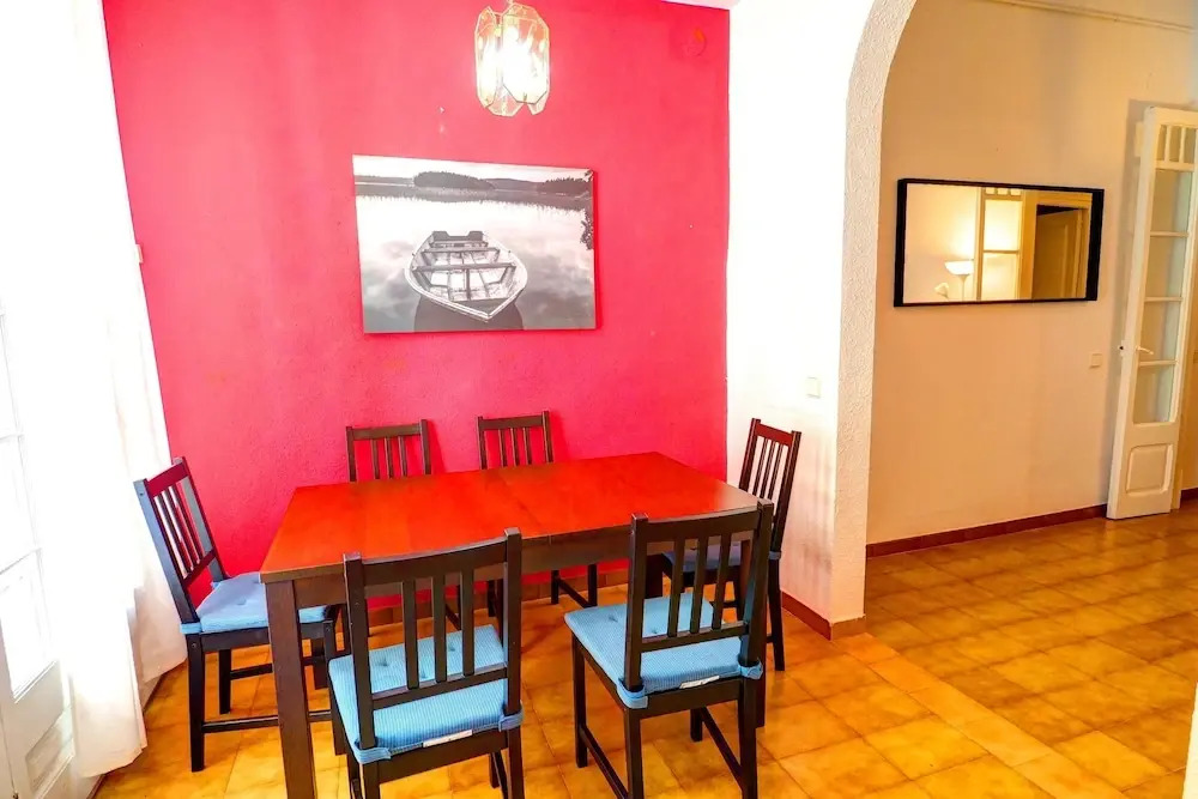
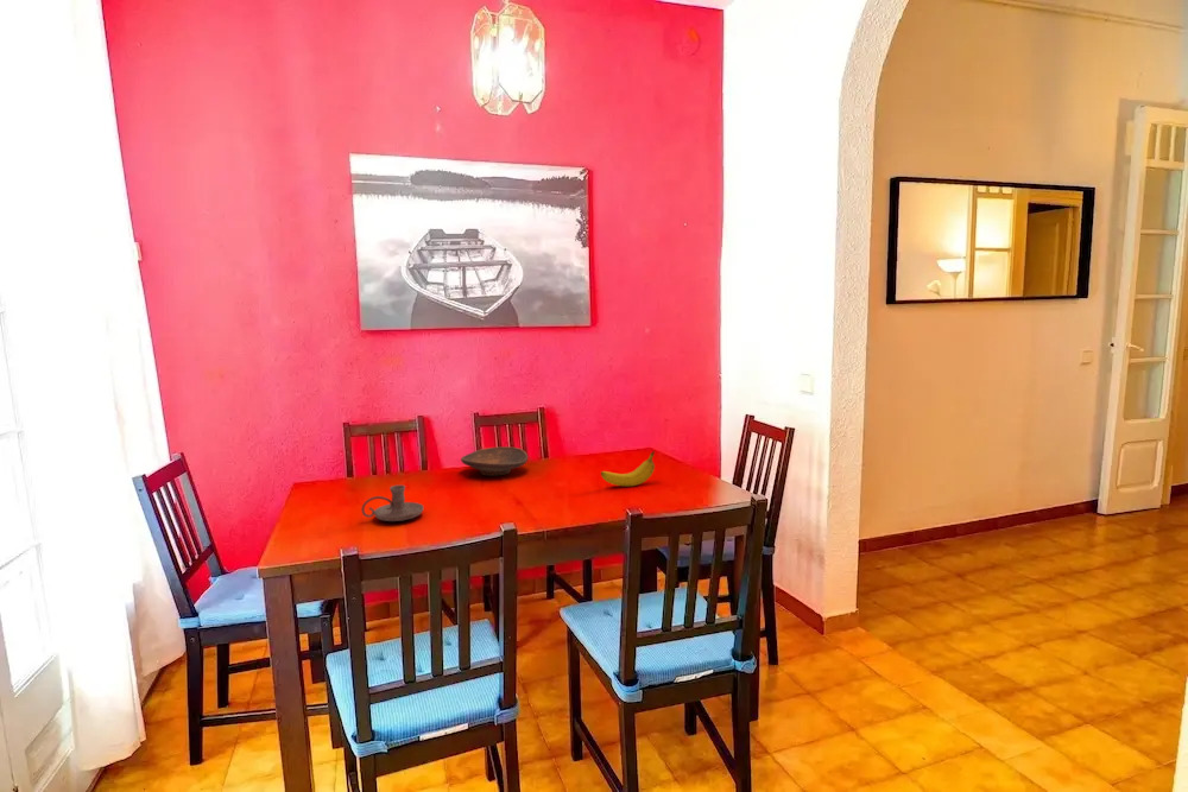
+ candle holder (392, 502)
+ decorative bowl (494, 462)
+ fruit (628, 473)
